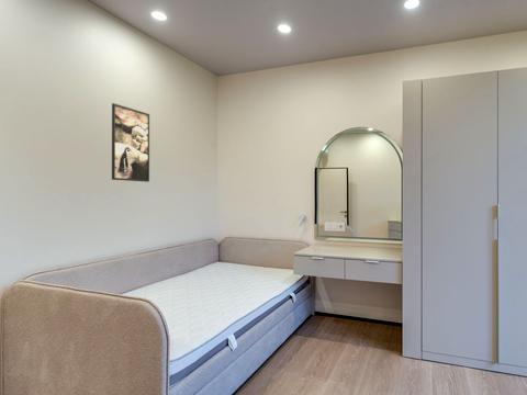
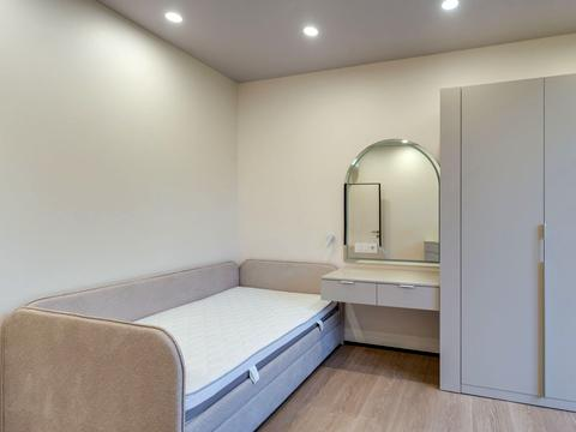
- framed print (132, 145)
